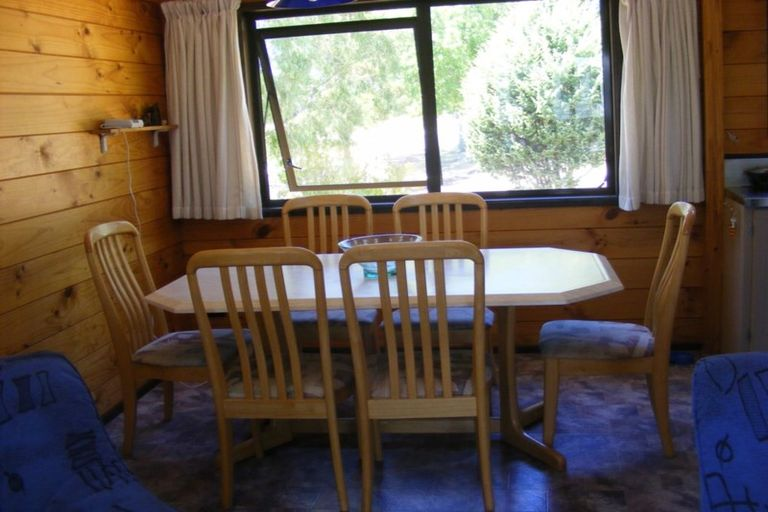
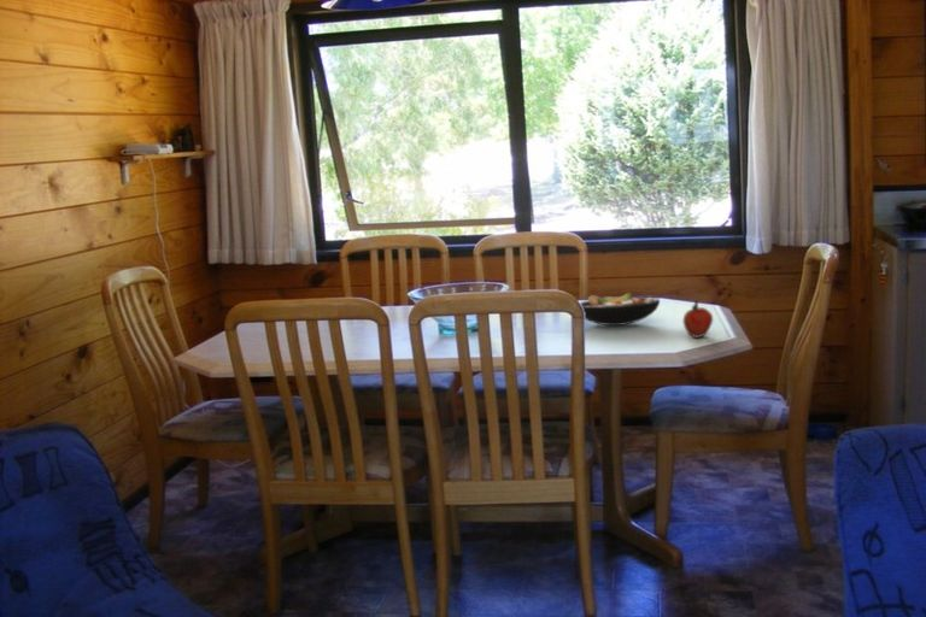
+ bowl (616, 310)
+ fruit (697, 317)
